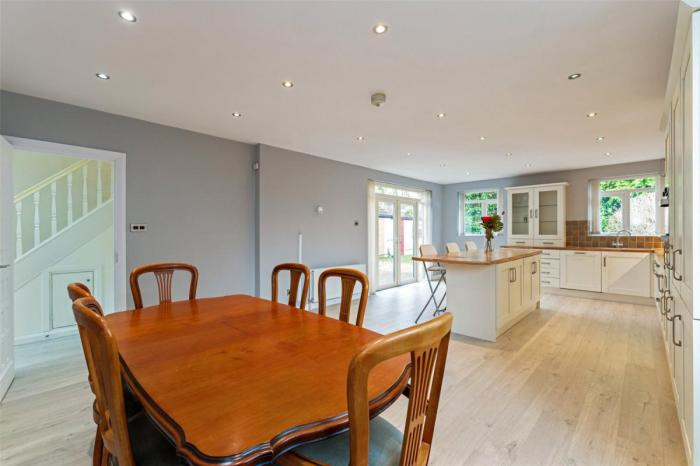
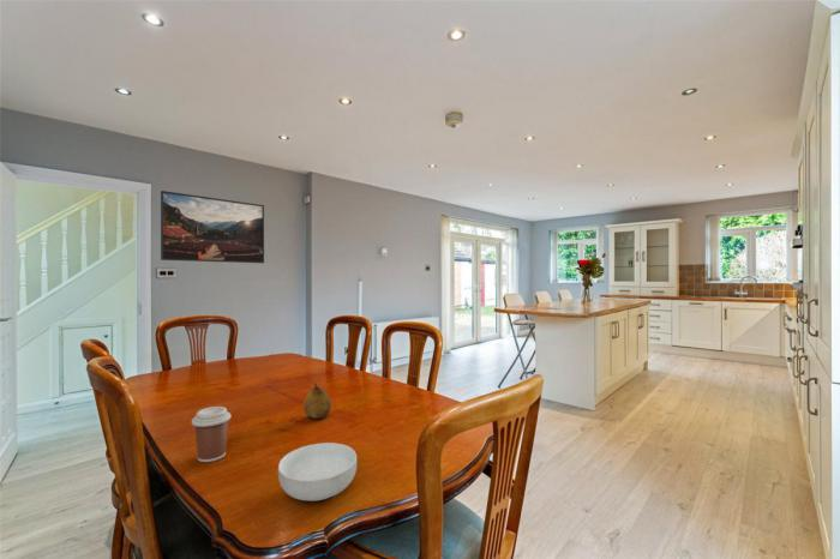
+ coffee cup (211, 433)
+ fruit (317, 398)
+ cereal bowl (318, 474)
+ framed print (216, 229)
